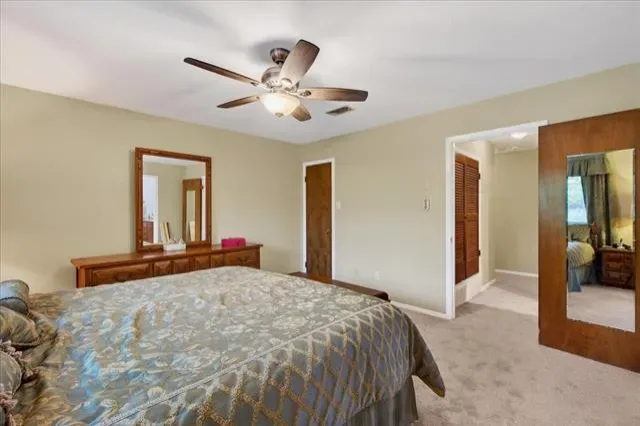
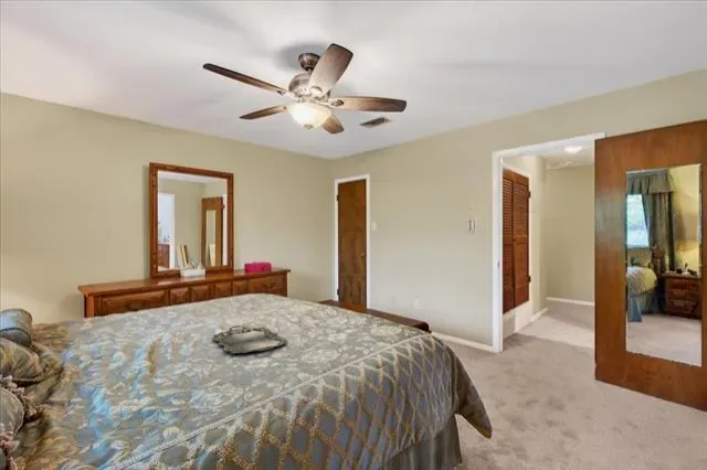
+ serving tray (249, 339)
